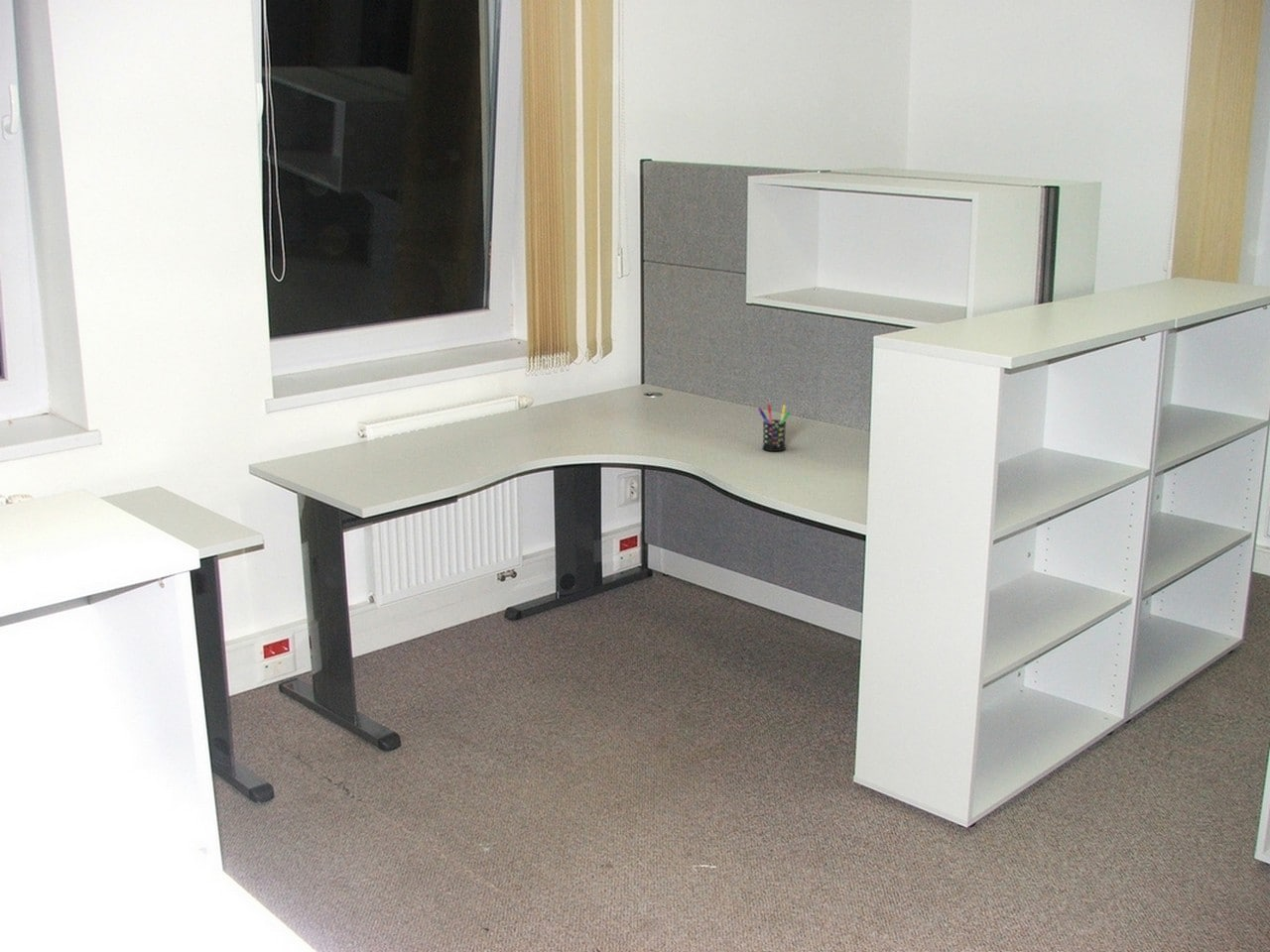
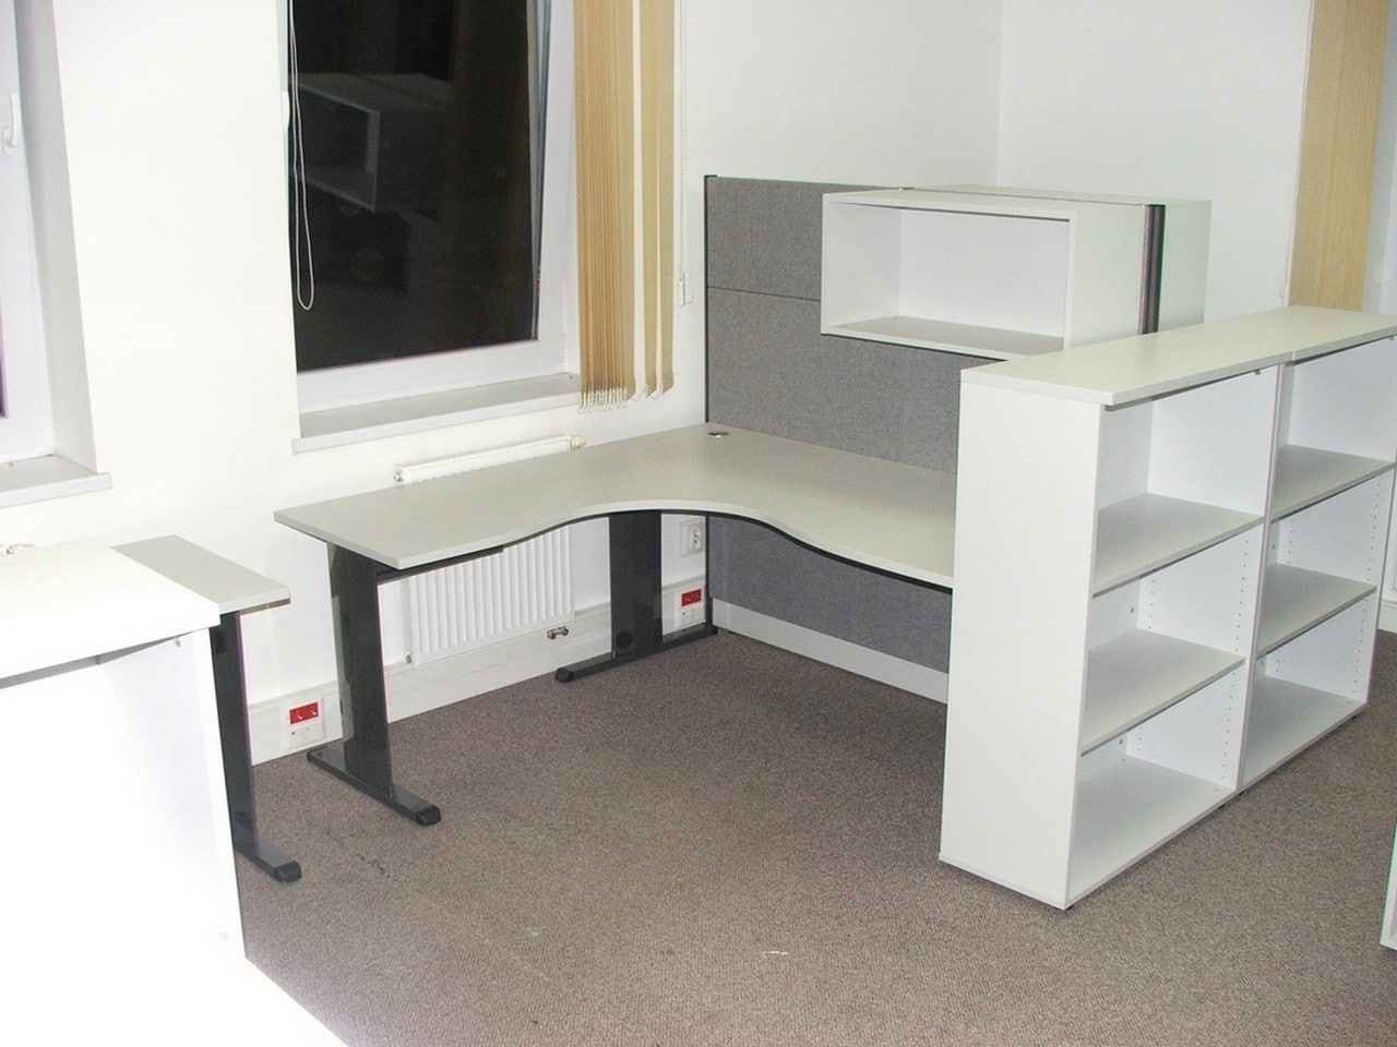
- pen holder (776, 426)
